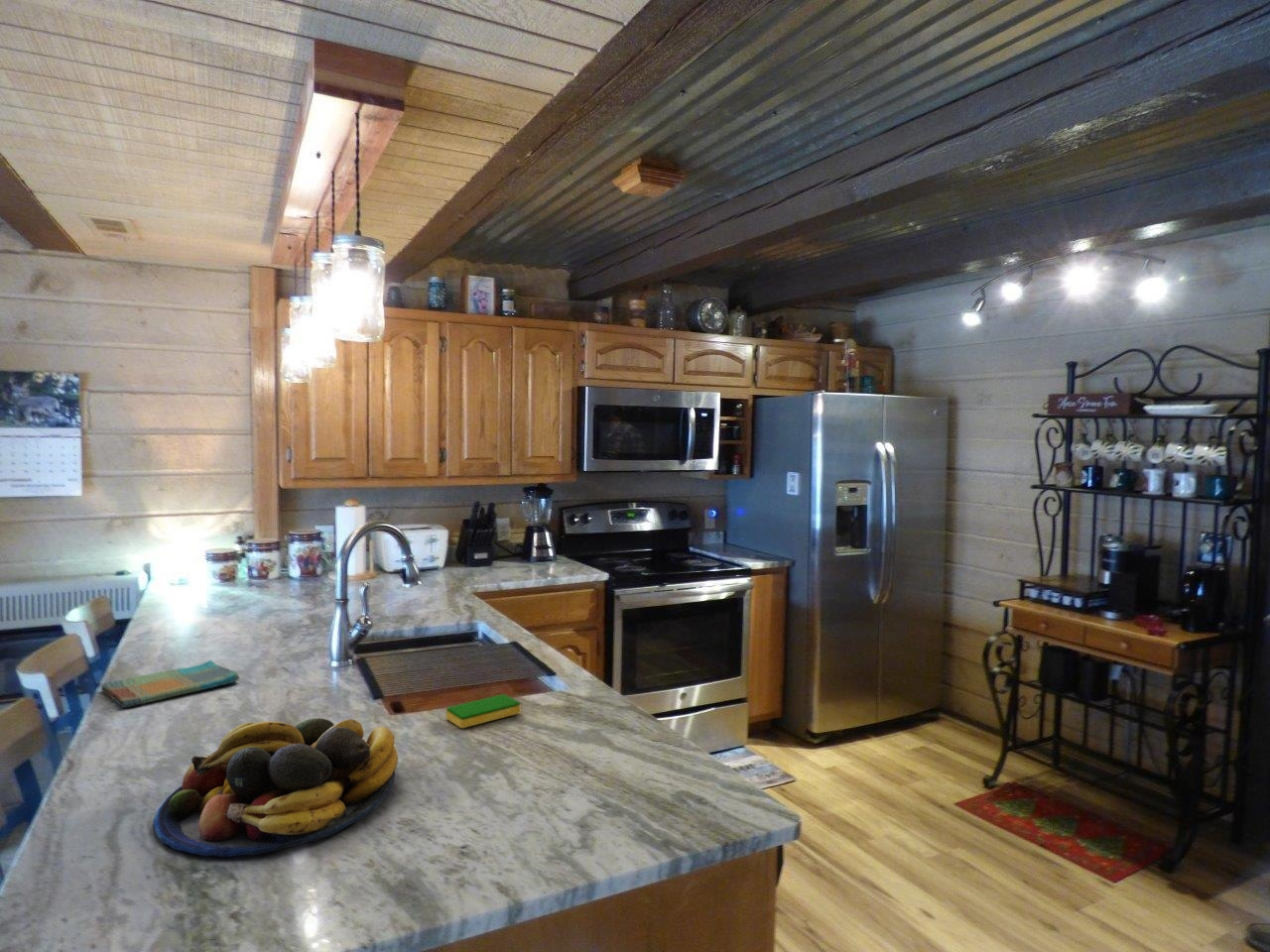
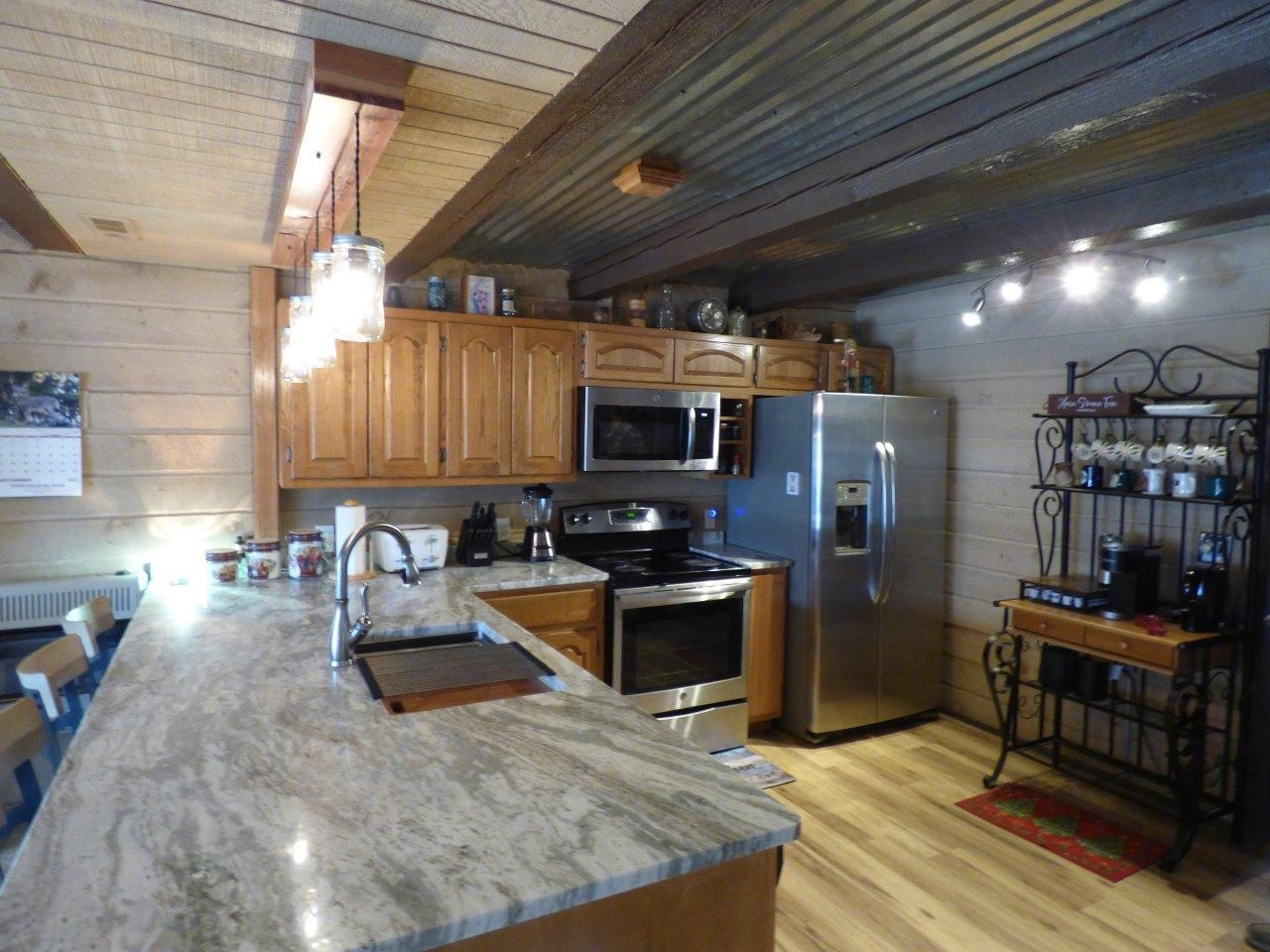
- dish towel (172, 681)
- dish sponge (483, 710)
- fruit bowl (280, 759)
